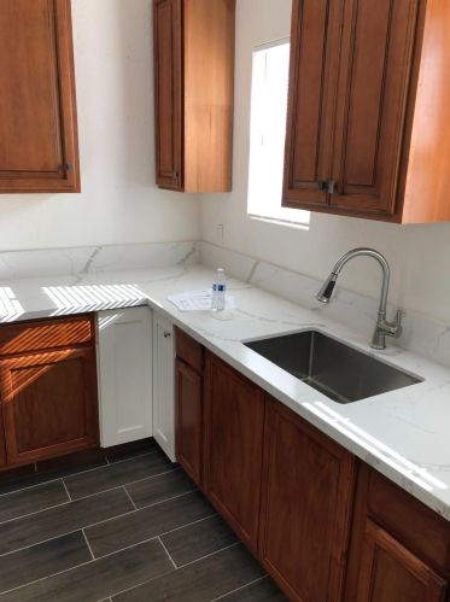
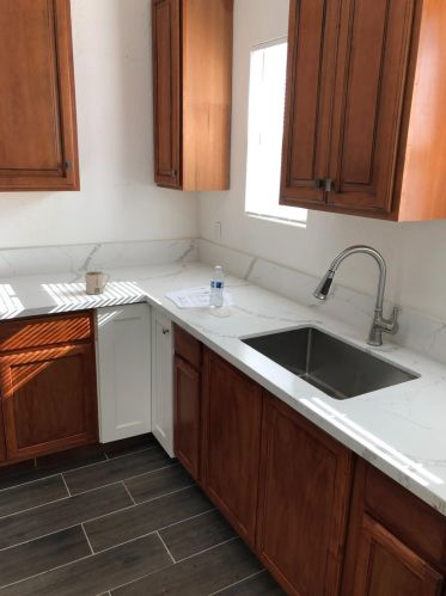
+ mug (98, 282)
